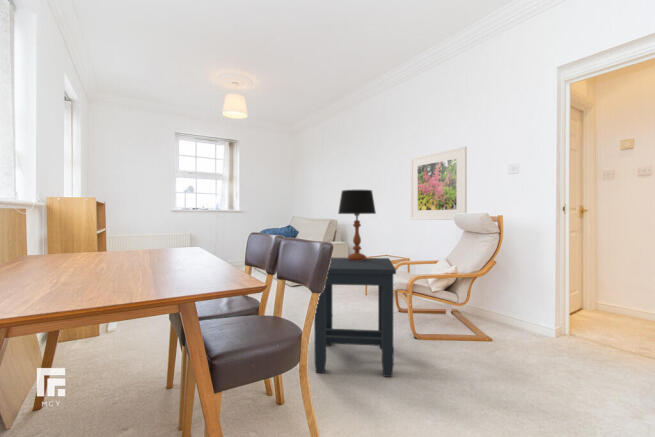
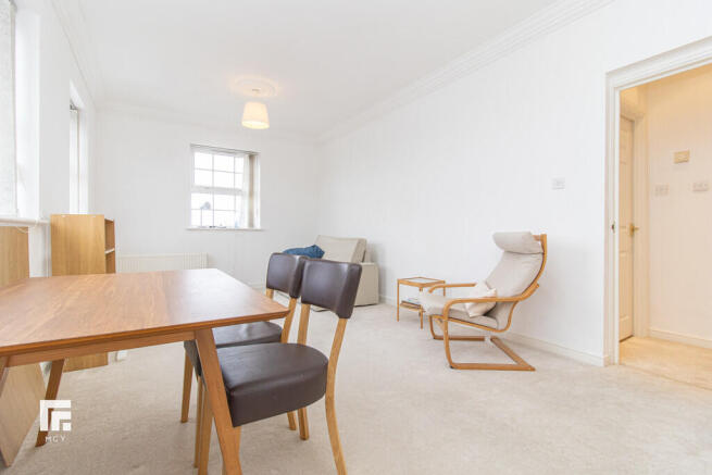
- table lamp (356, 225)
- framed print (436, 186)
- side table (354, 329)
